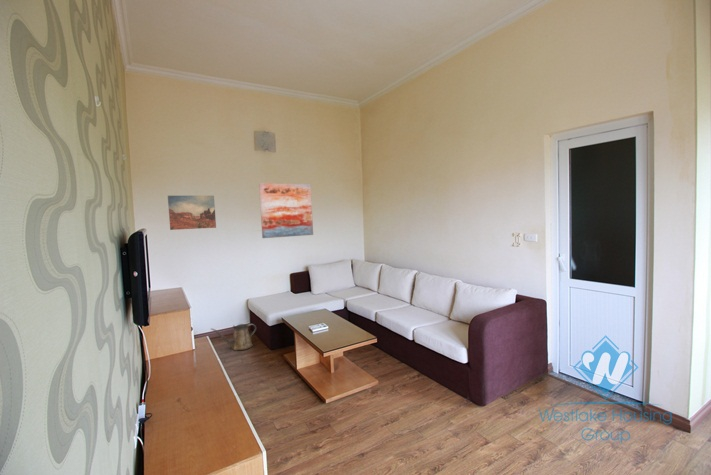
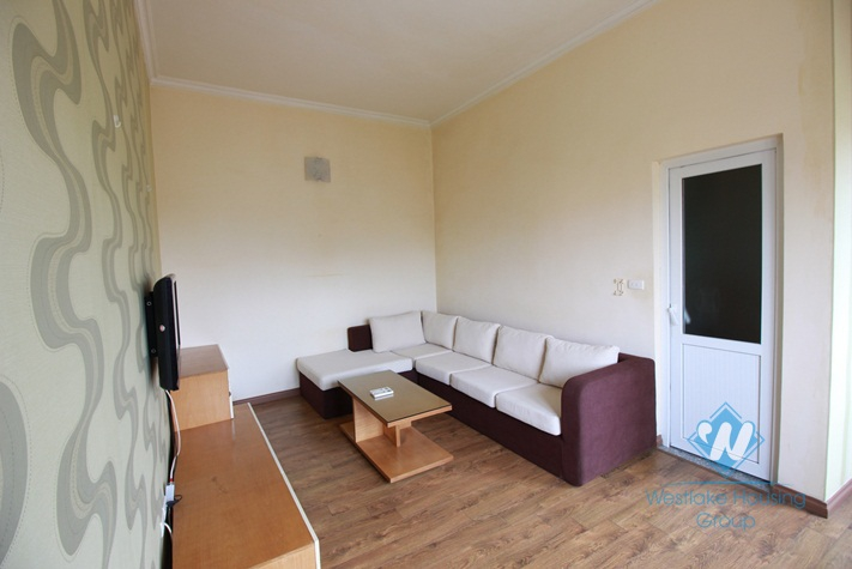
- watering can (234, 336)
- wall art (192, 212)
- wall art (287, 210)
